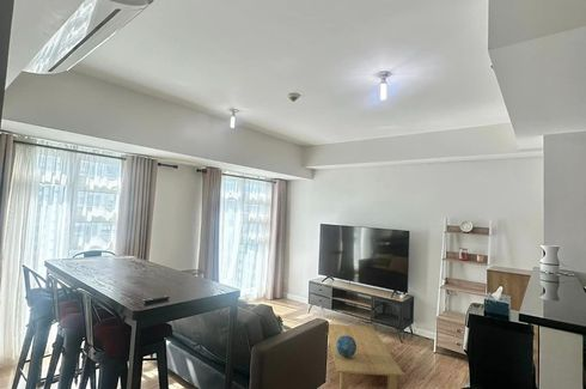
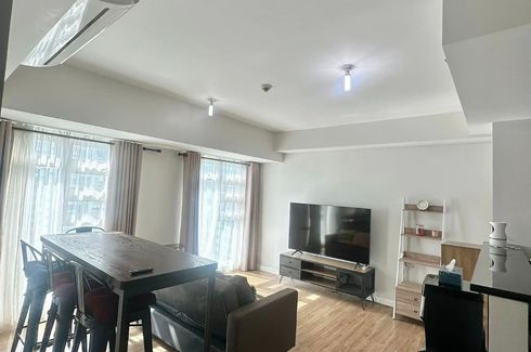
- decorative sphere (346, 346)
- coffee table (356, 355)
